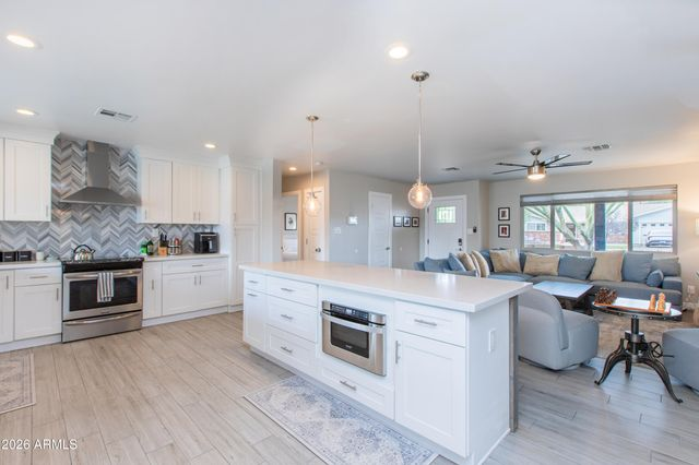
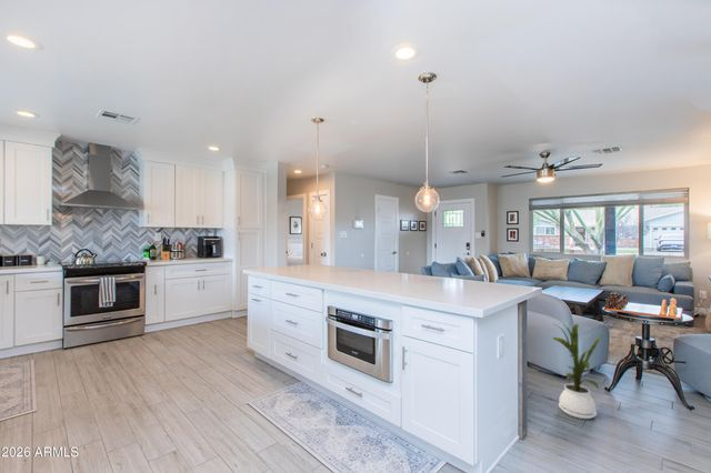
+ house plant (575, 364)
